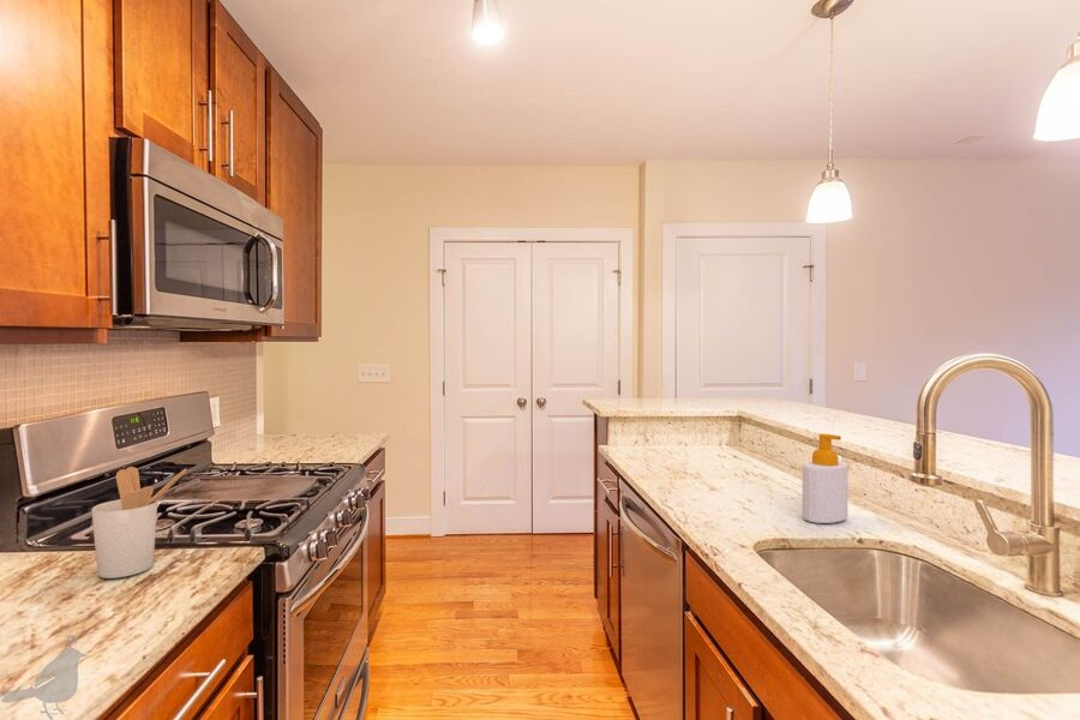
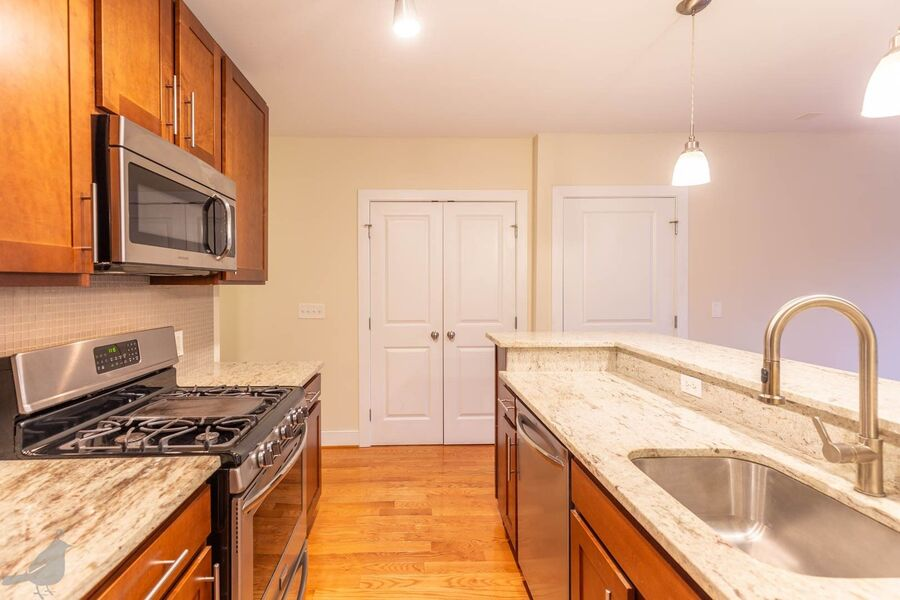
- soap bottle (824, 475)
- utensil holder (143, 517)
